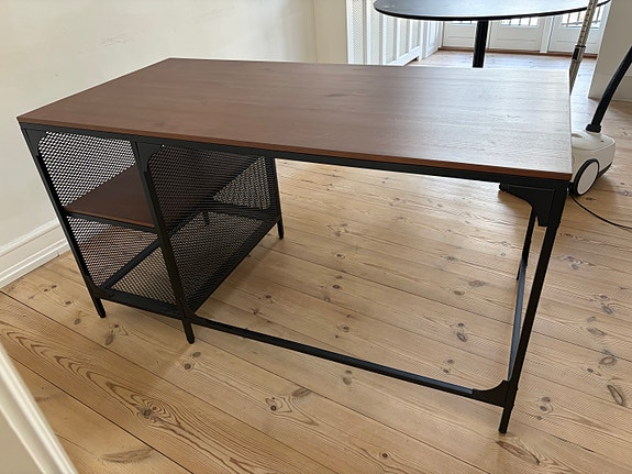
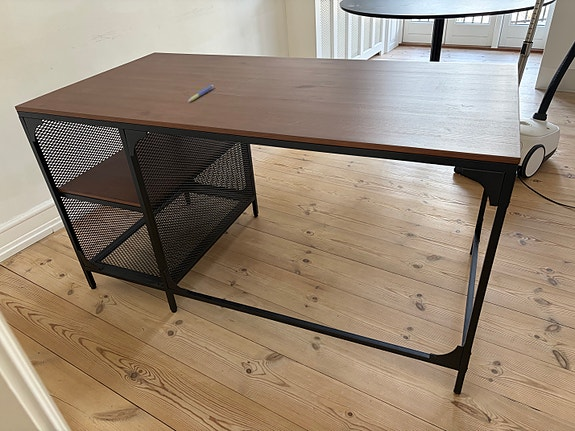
+ pen (200, 93)
